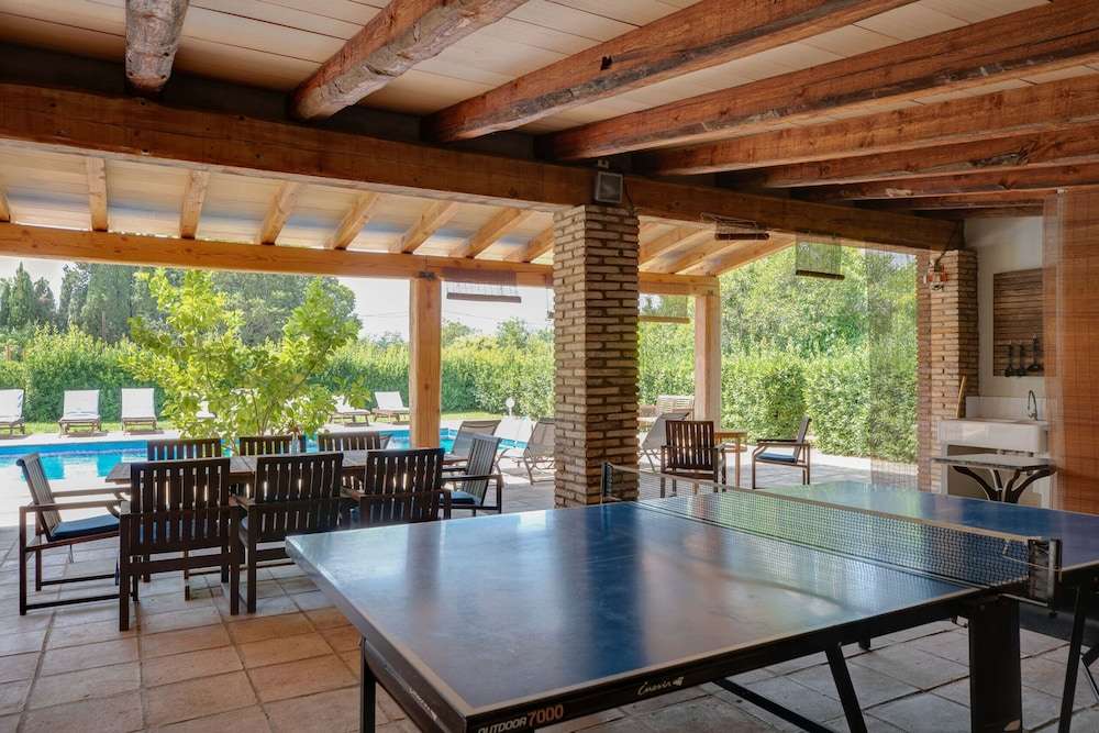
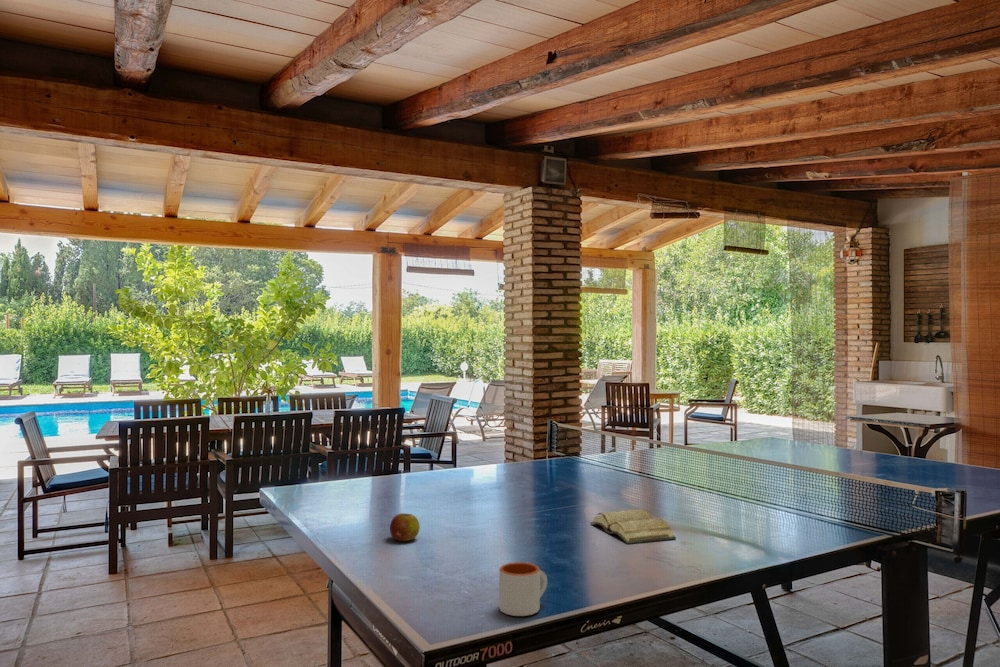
+ mug (524, 587)
+ fruit (404, 526)
+ diary (631, 523)
